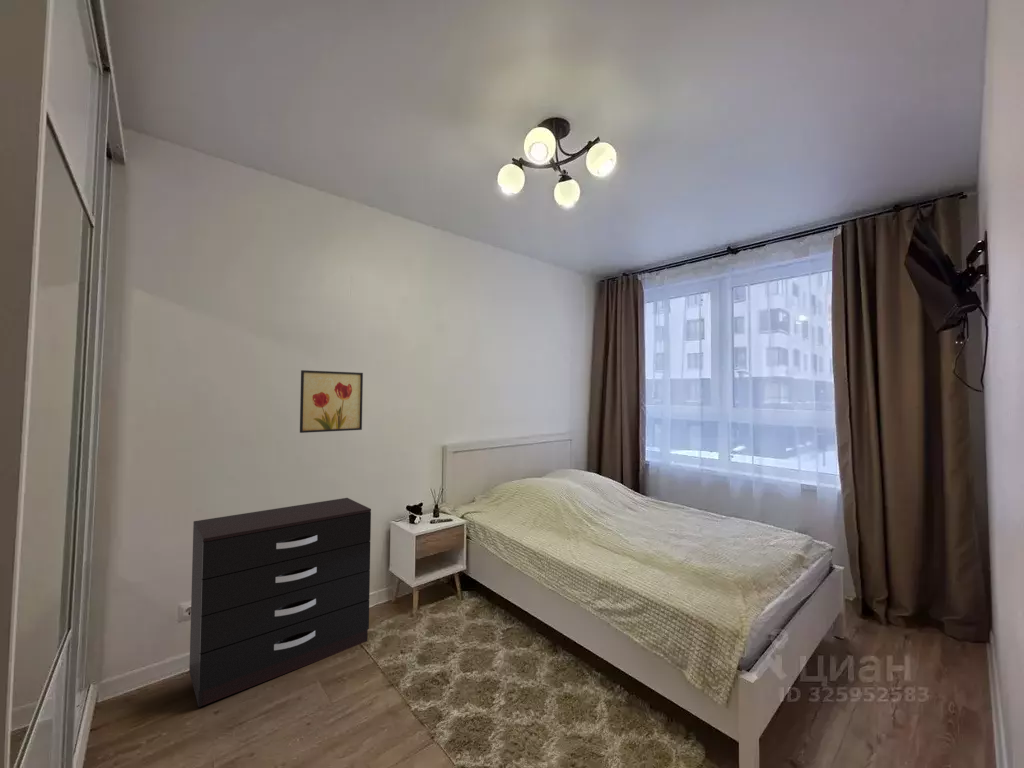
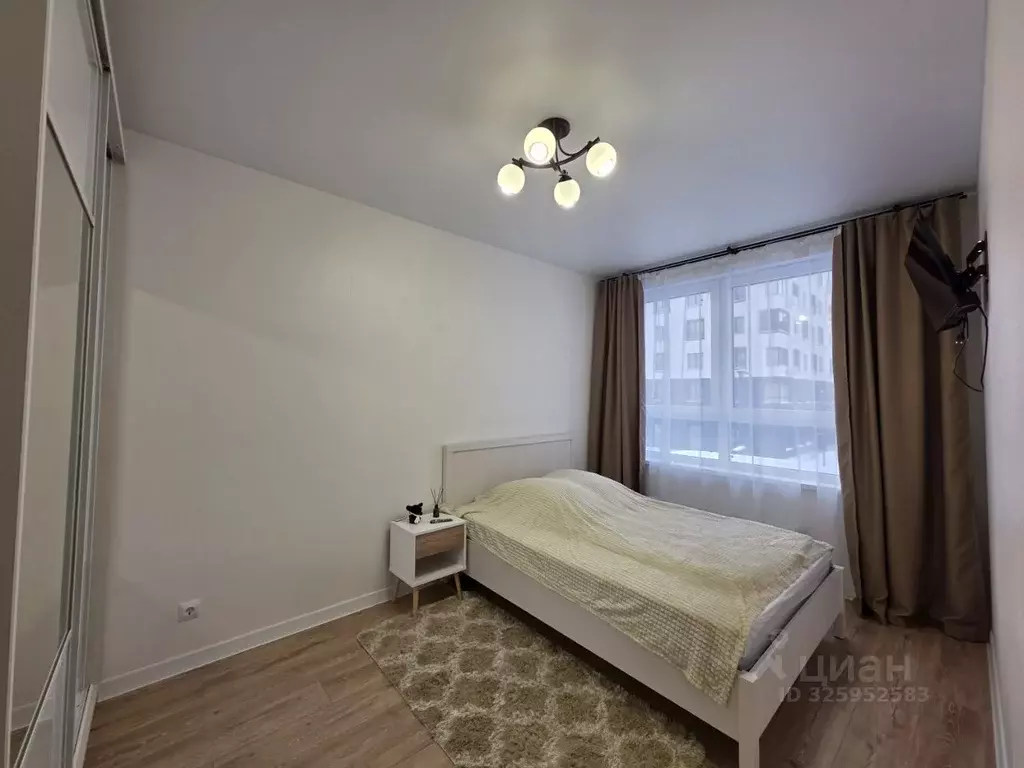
- wall art (332, 401)
- dresser (286, 586)
